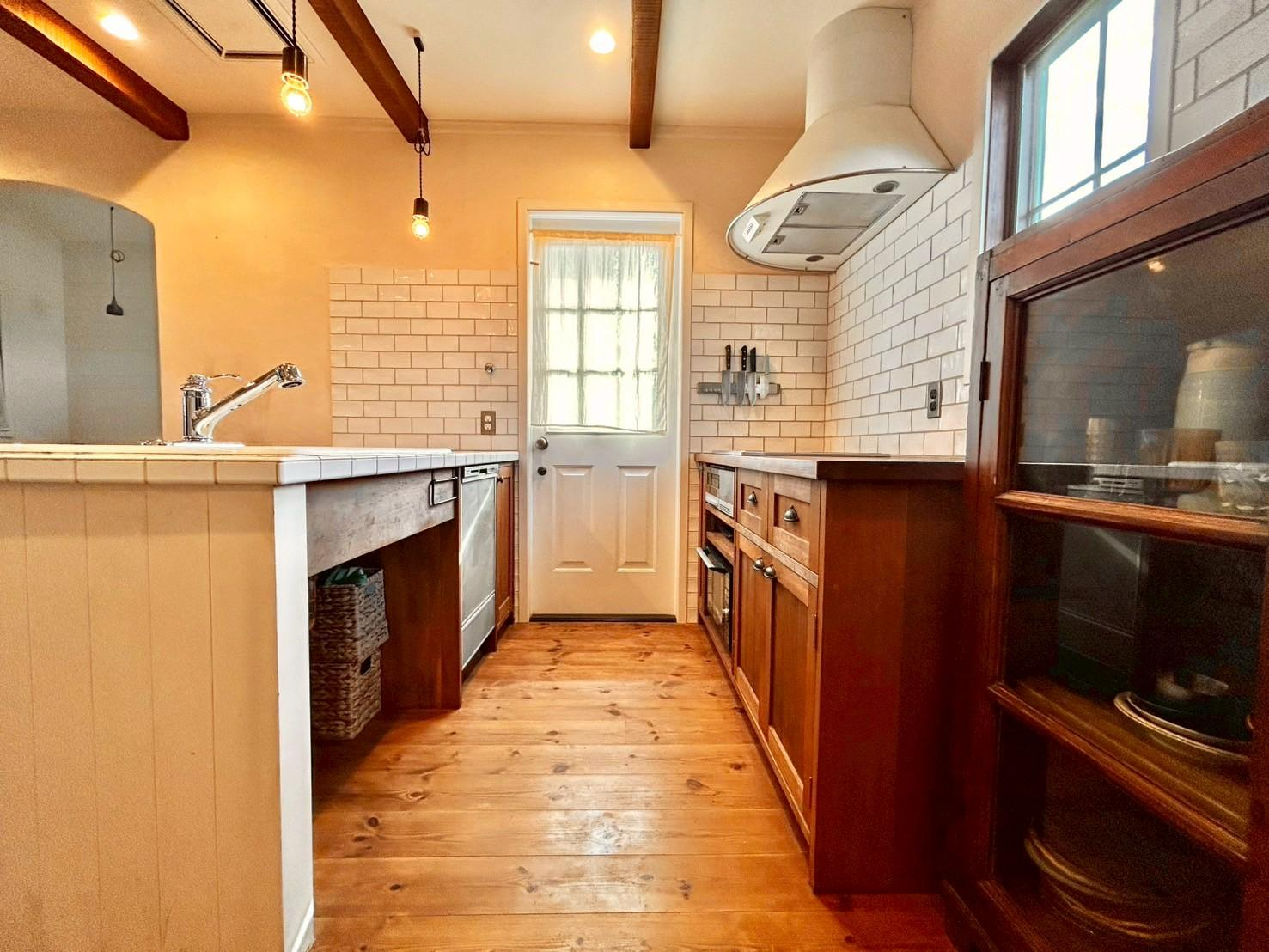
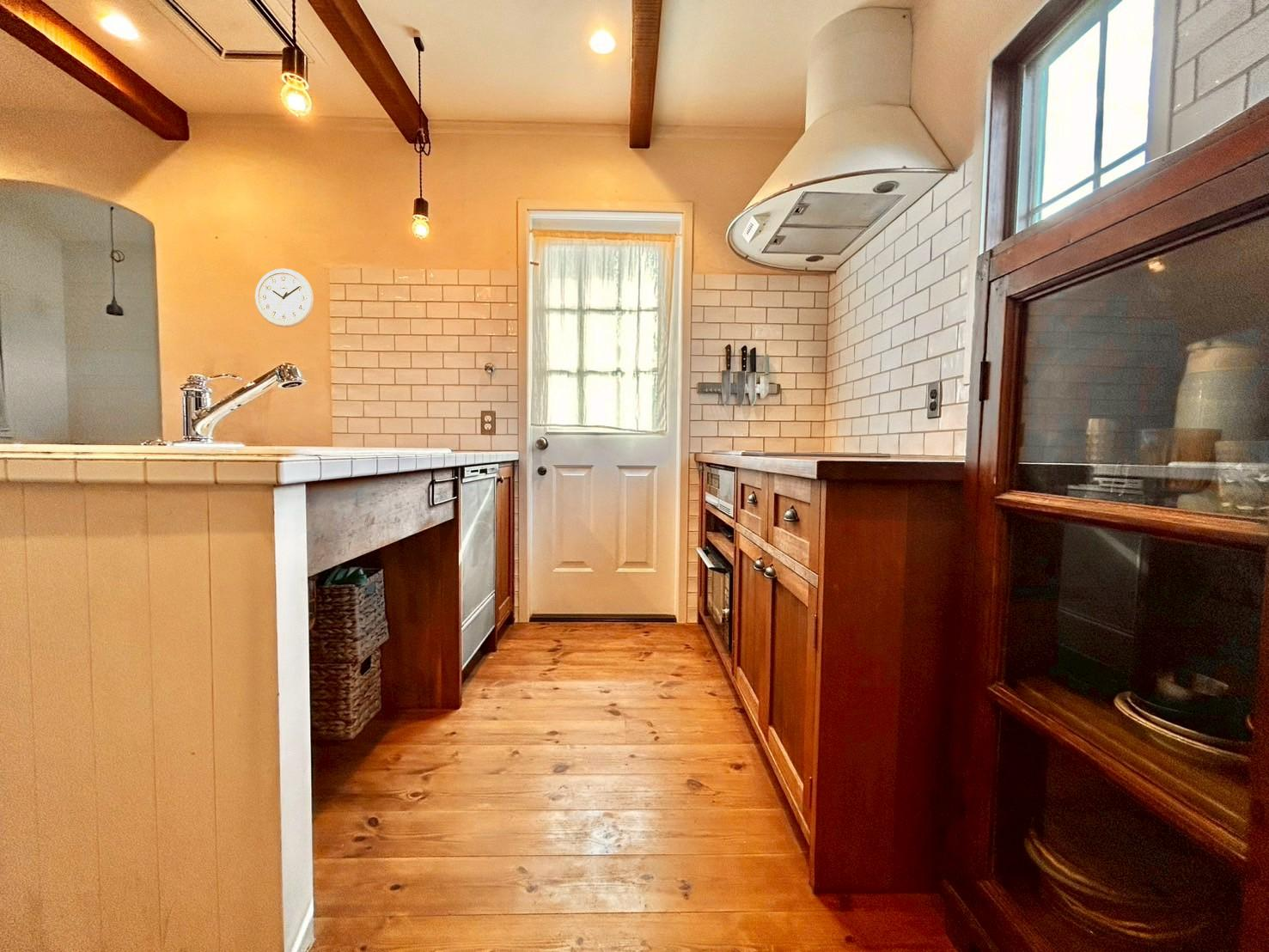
+ wall clock (284, 297)
